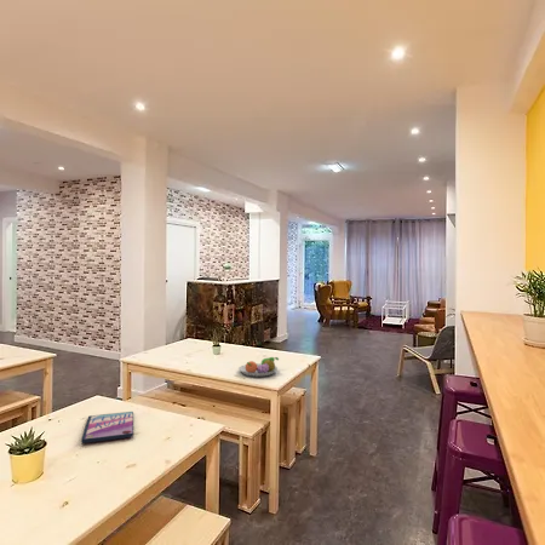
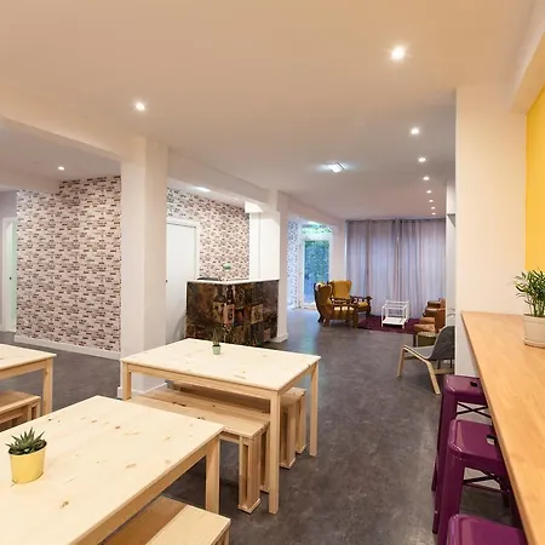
- video game case (109, 425)
- fruit bowl (259, 363)
